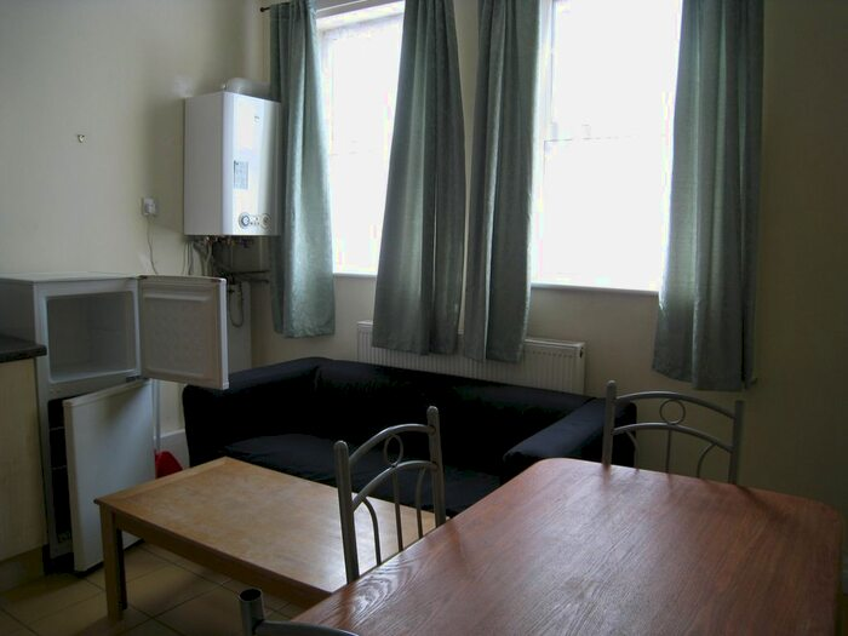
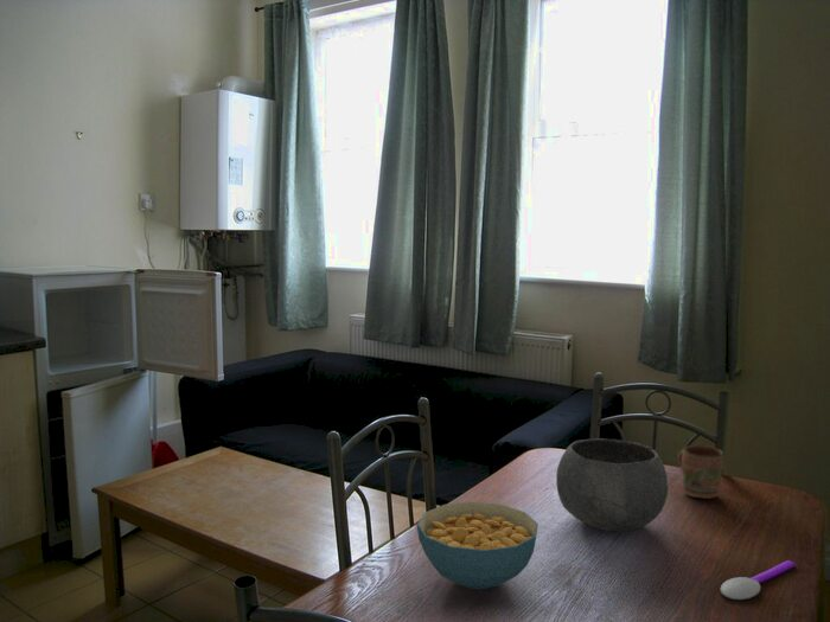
+ bowl (611, 486)
+ spoon (760, 577)
+ cereal bowl (477, 552)
+ mug (701, 470)
